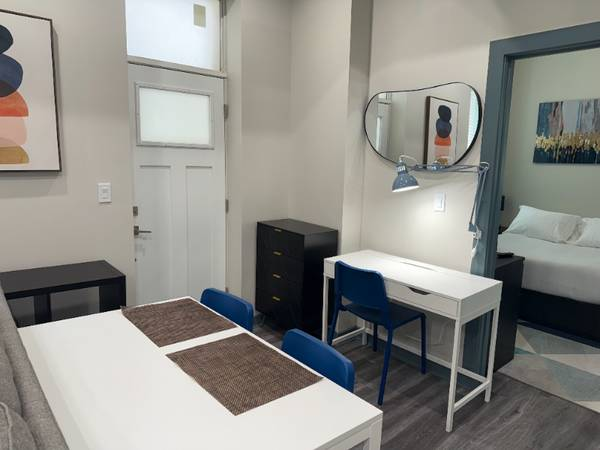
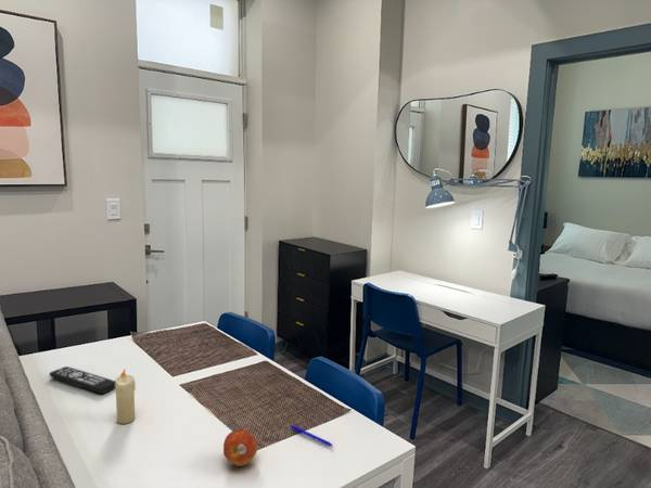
+ candle (125, 394)
+ remote control (82, 380)
+ pen (311, 435)
+ fruit (240, 448)
